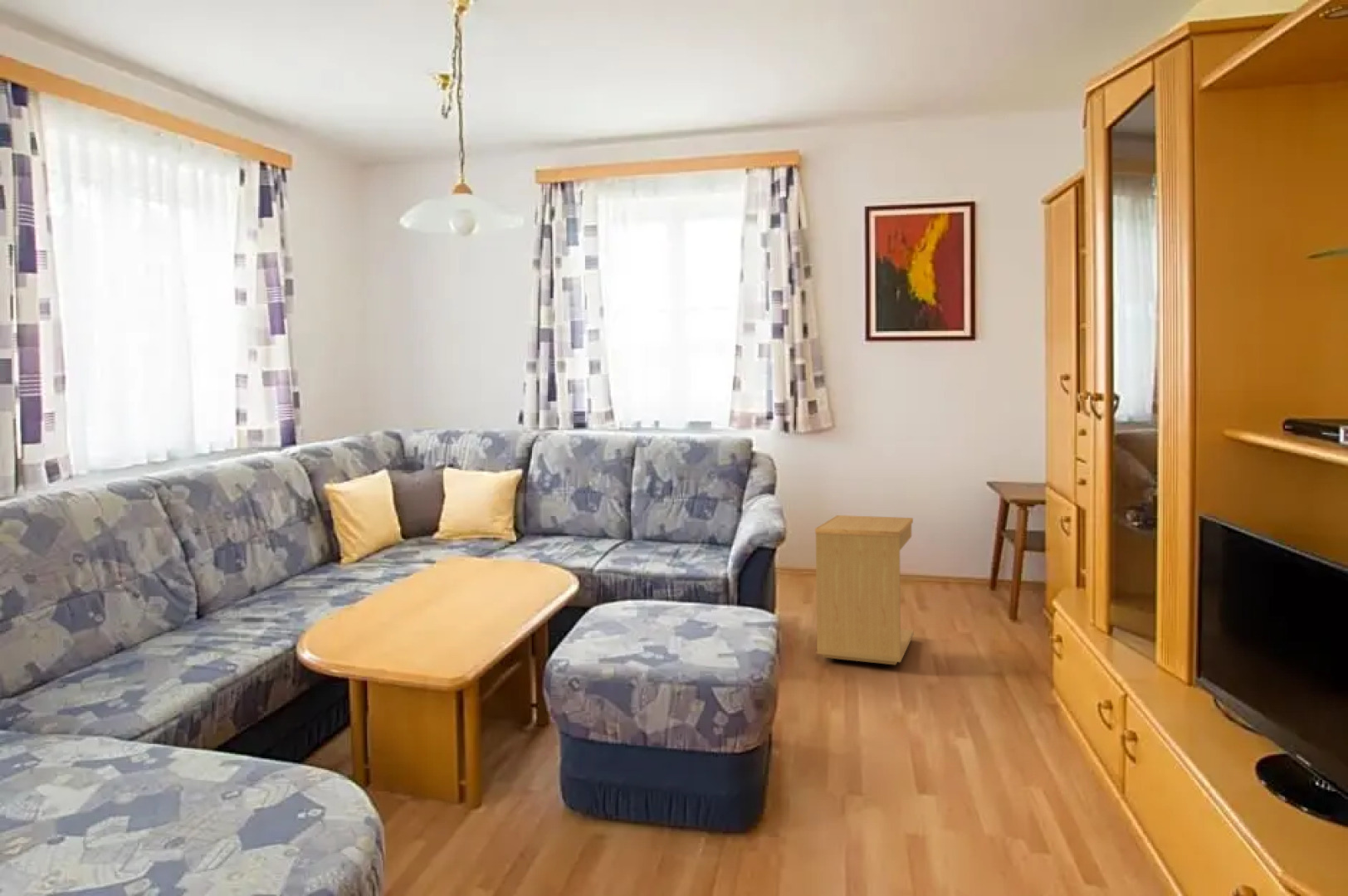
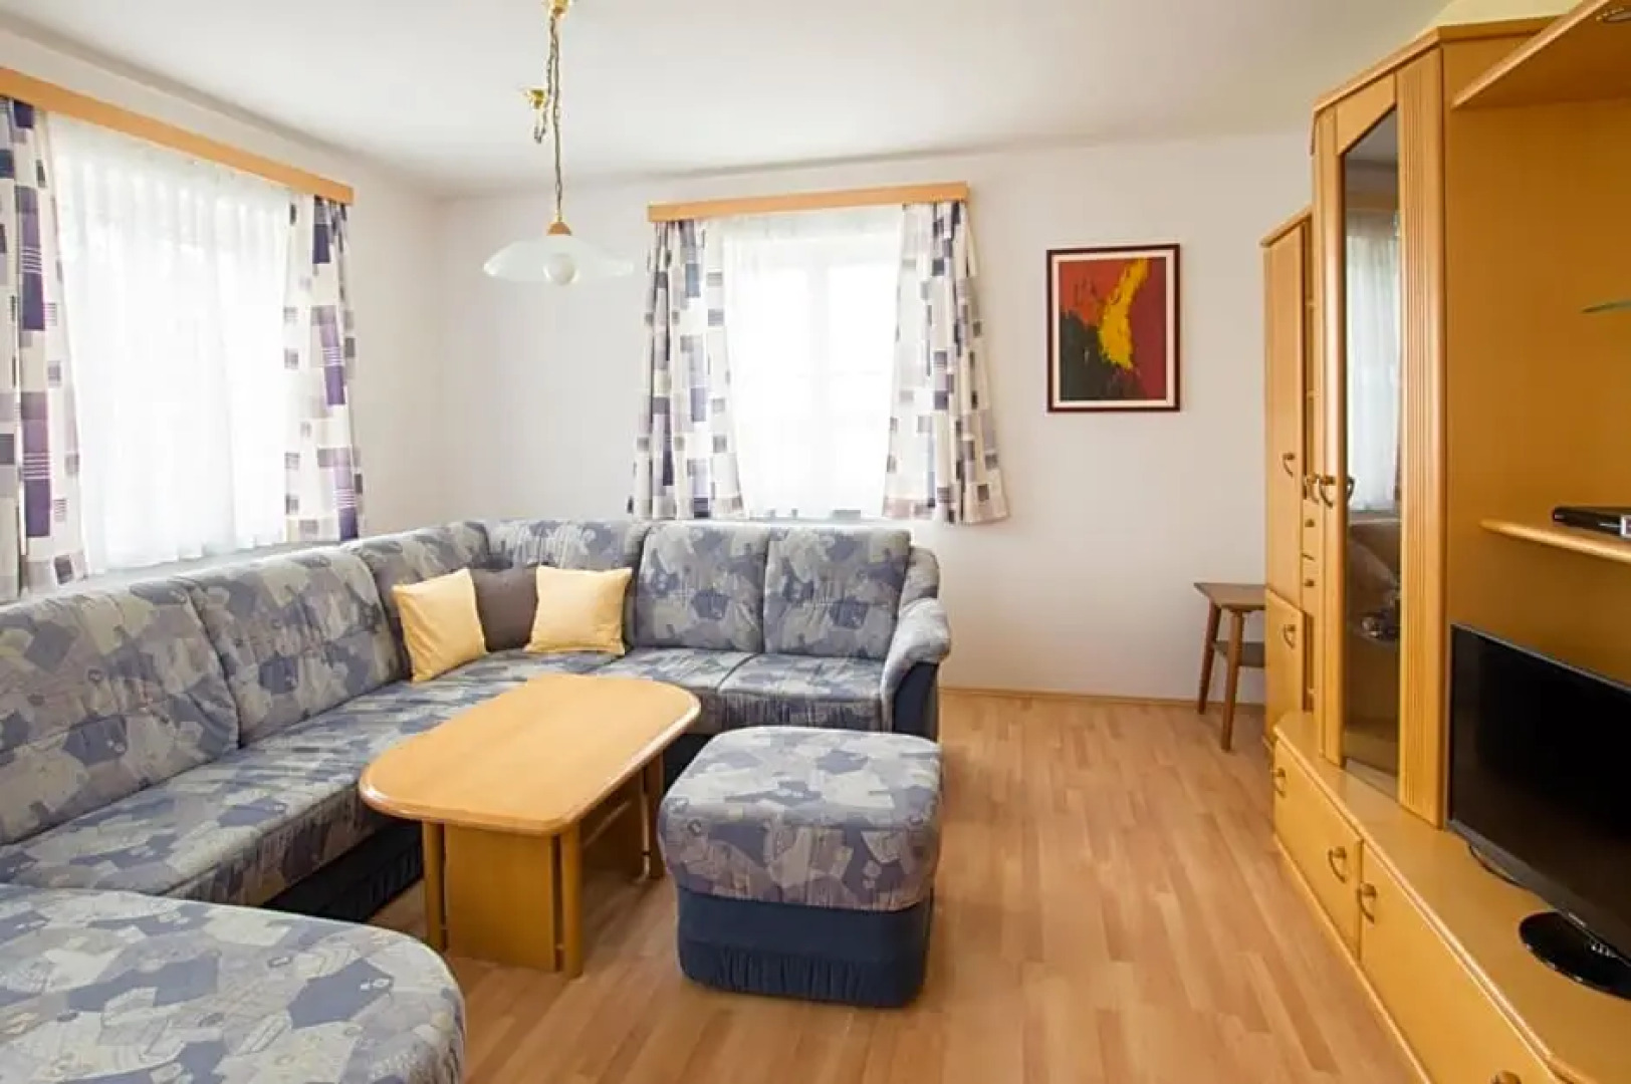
- side table (866, 587)
